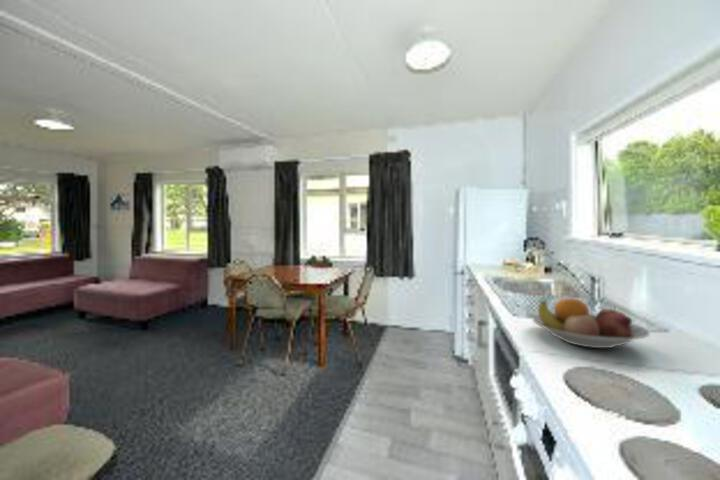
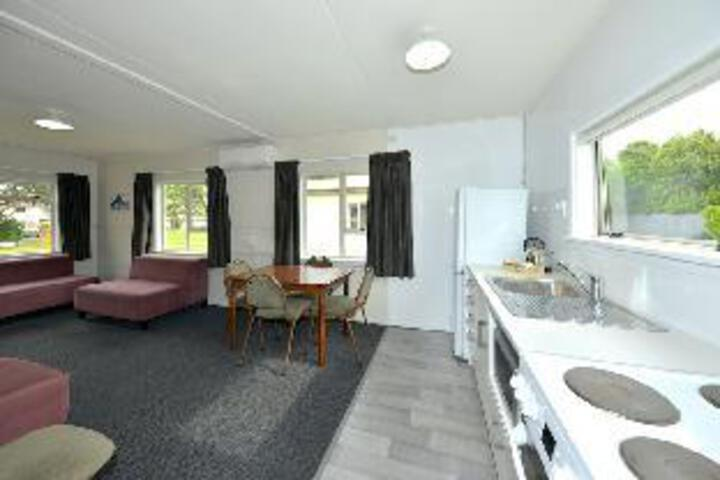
- fruit bowl (586, 320)
